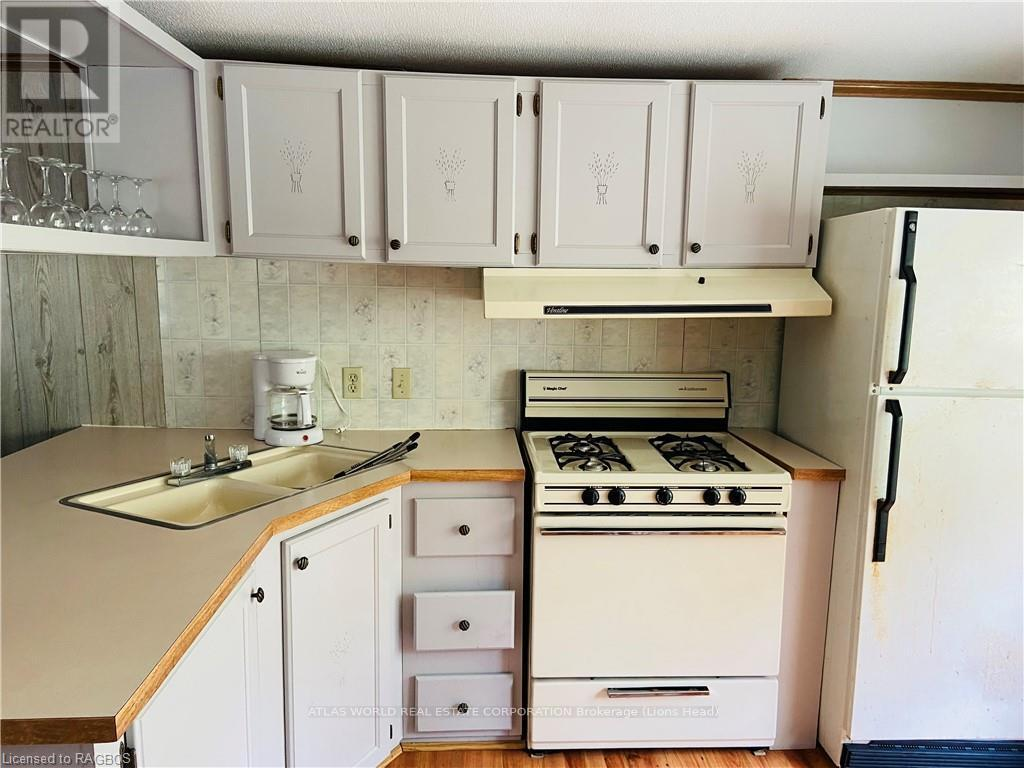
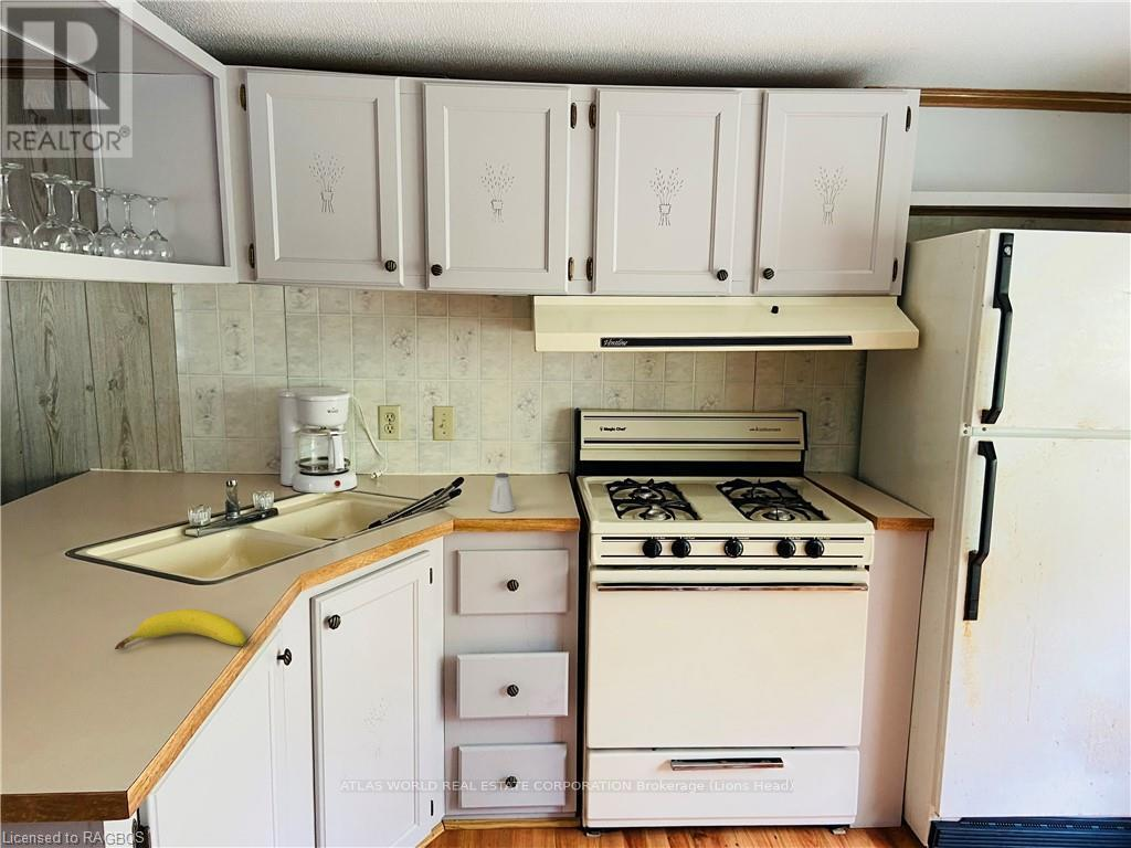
+ saltshaker (501, 491)
+ fruit (189, 627)
